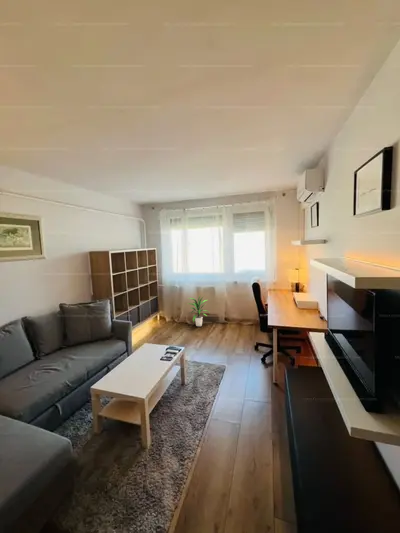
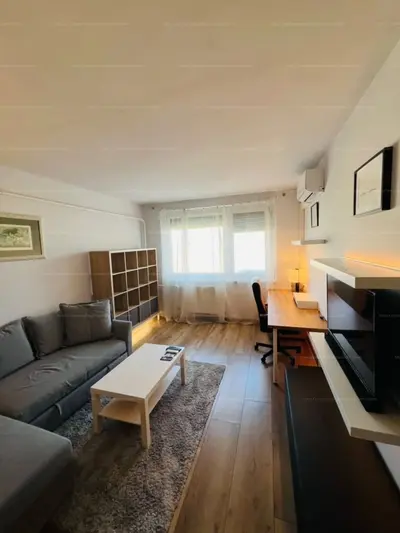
- indoor plant (198, 310)
